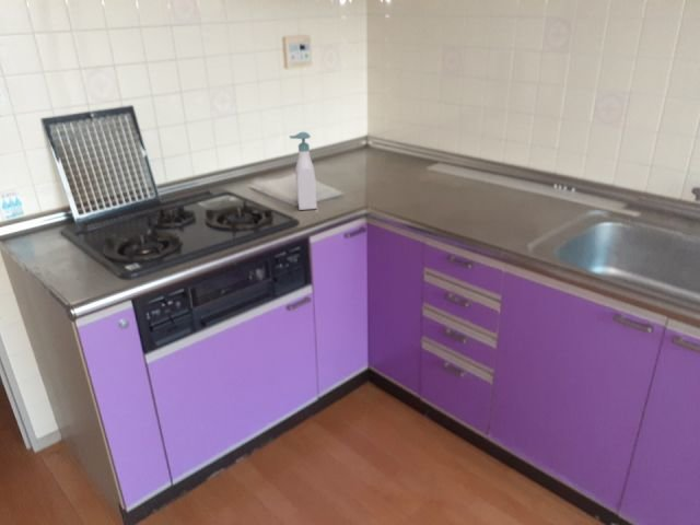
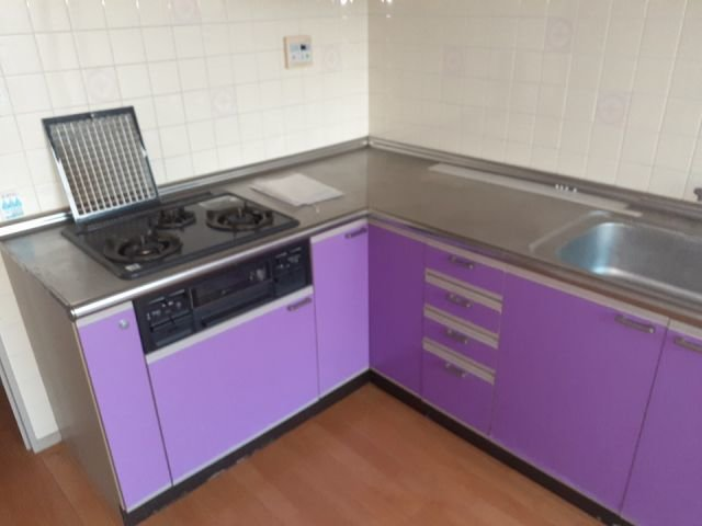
- soap bottle (302, 170)
